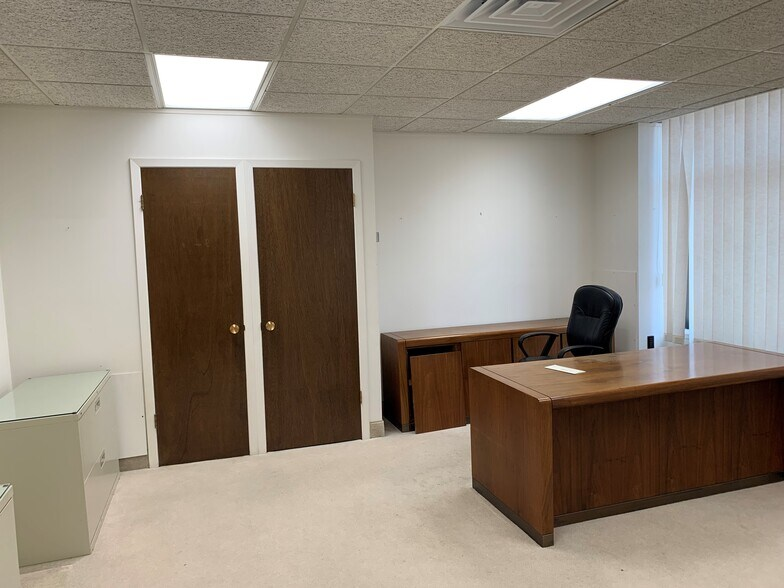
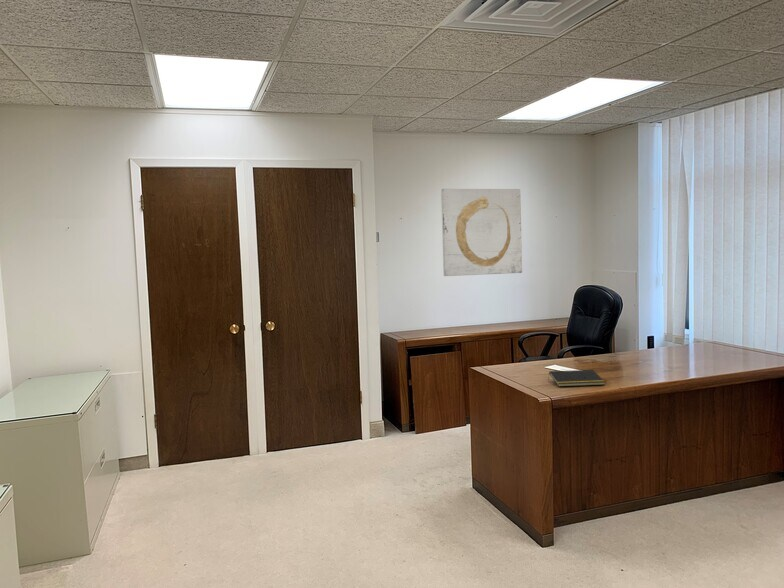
+ wall art (482, 232)
+ notepad (576, 377)
